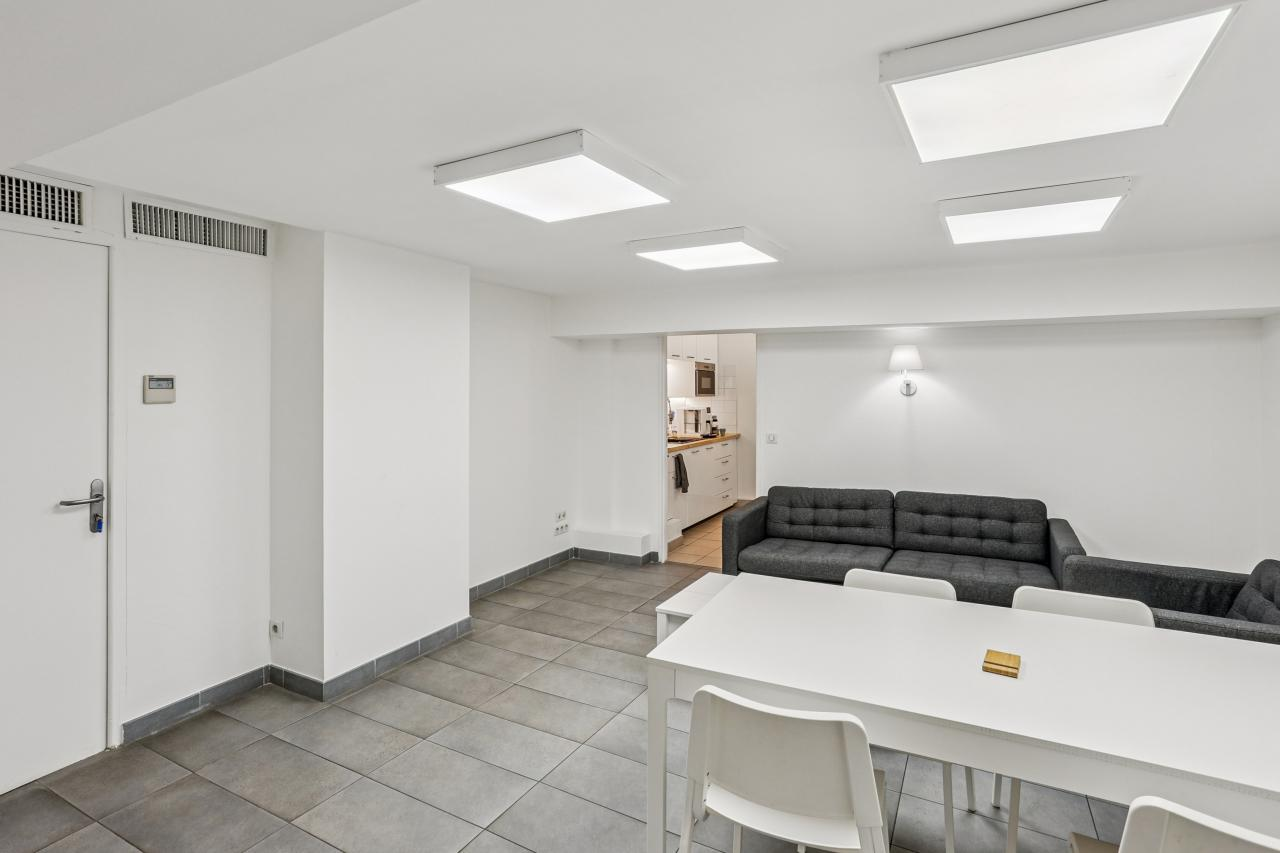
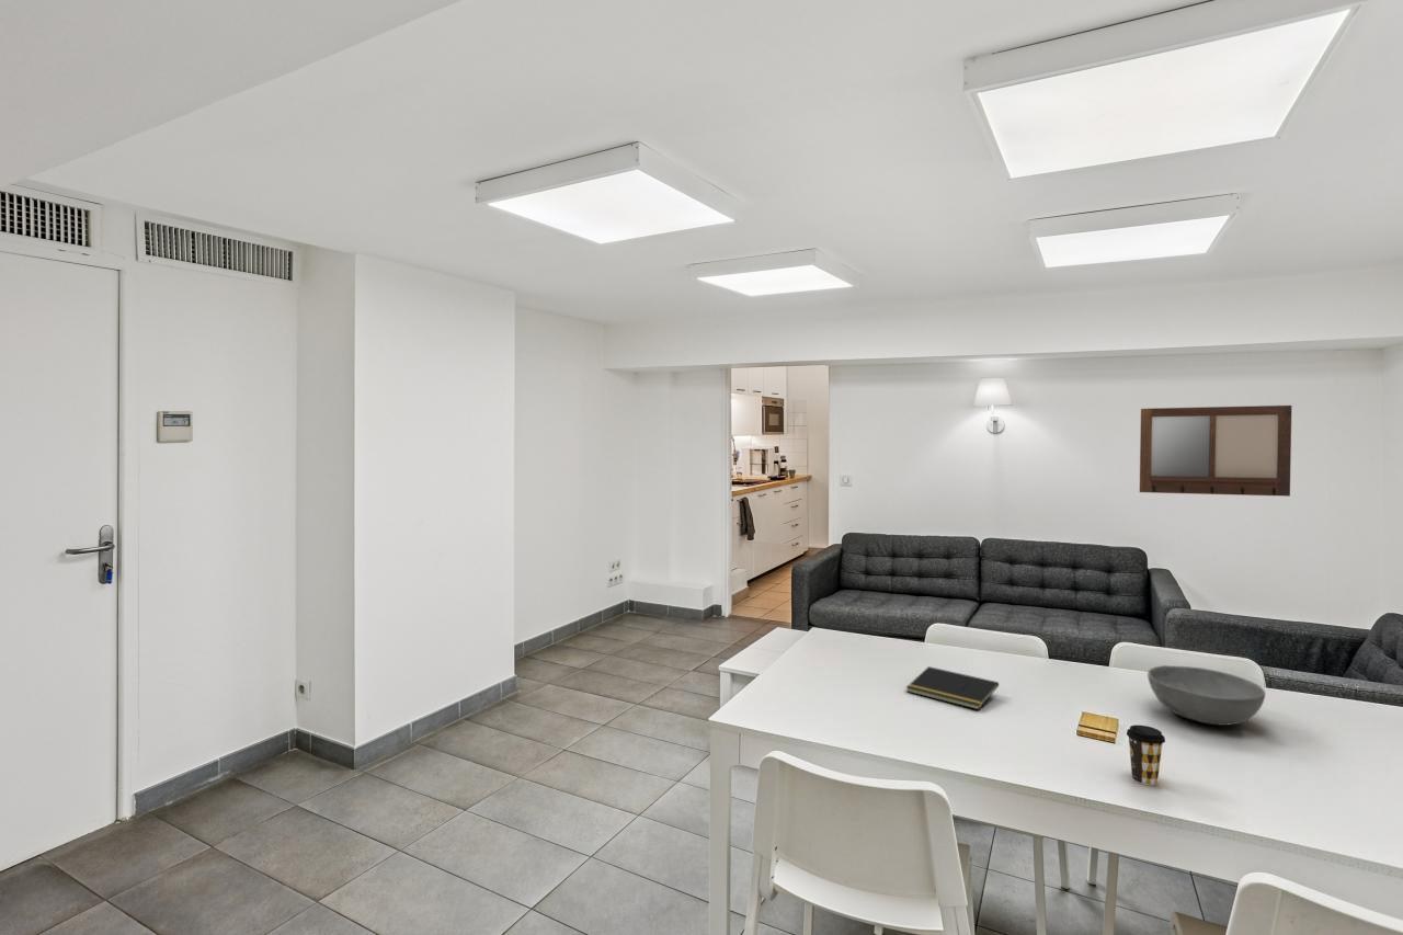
+ coffee cup (1144, 755)
+ writing board (1212, 451)
+ notepad (951, 686)
+ bowl (1204, 698)
